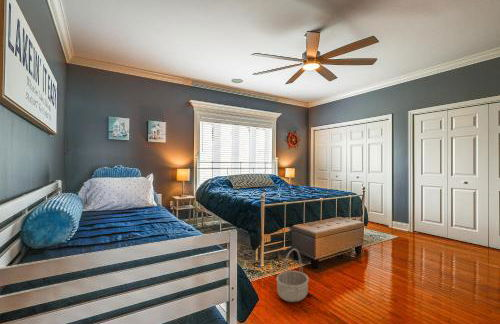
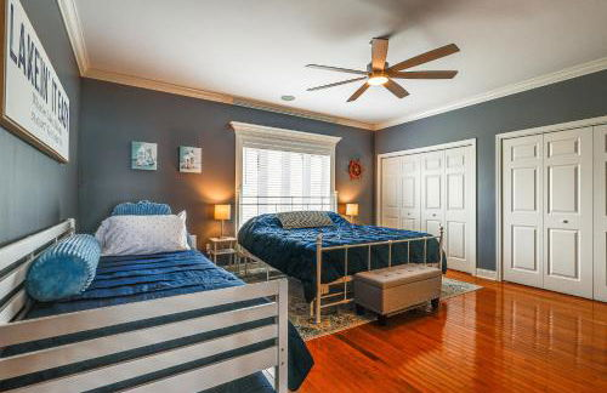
- basket (292, 272)
